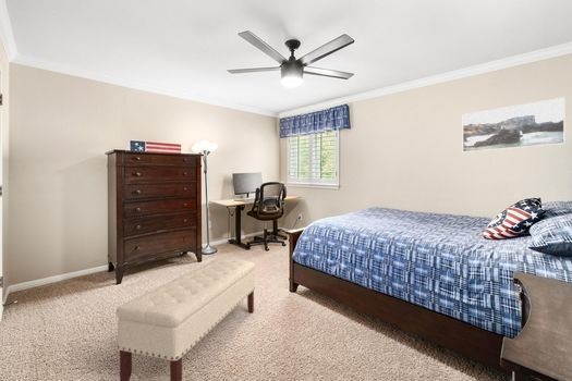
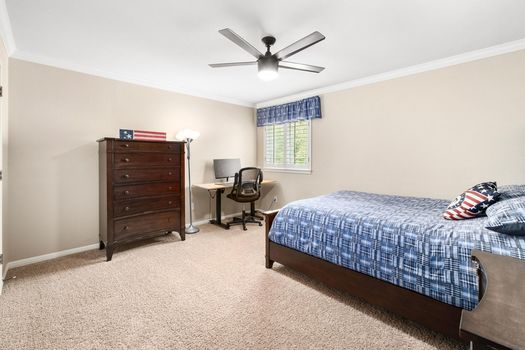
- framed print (508, 127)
- bench (202, 309)
